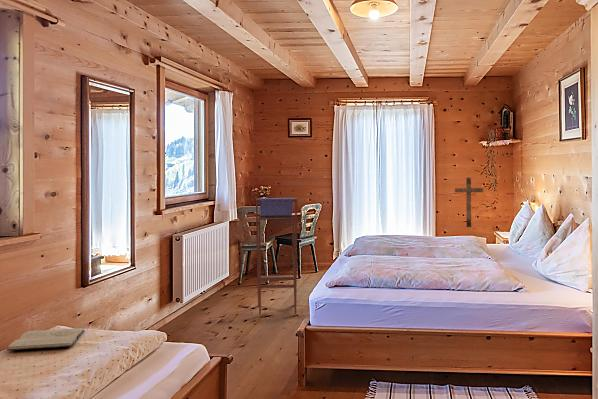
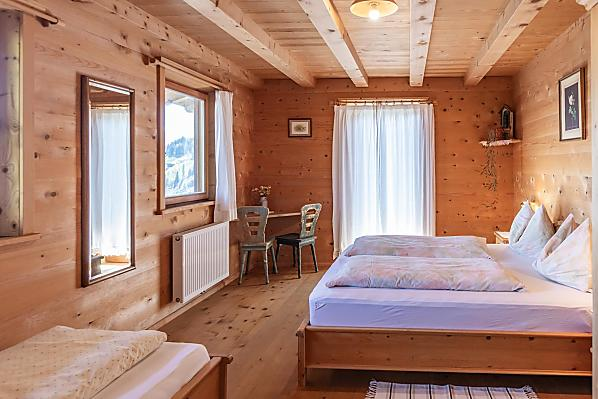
- stool (260, 254)
- book (48, 338)
- crucifix (468, 202)
